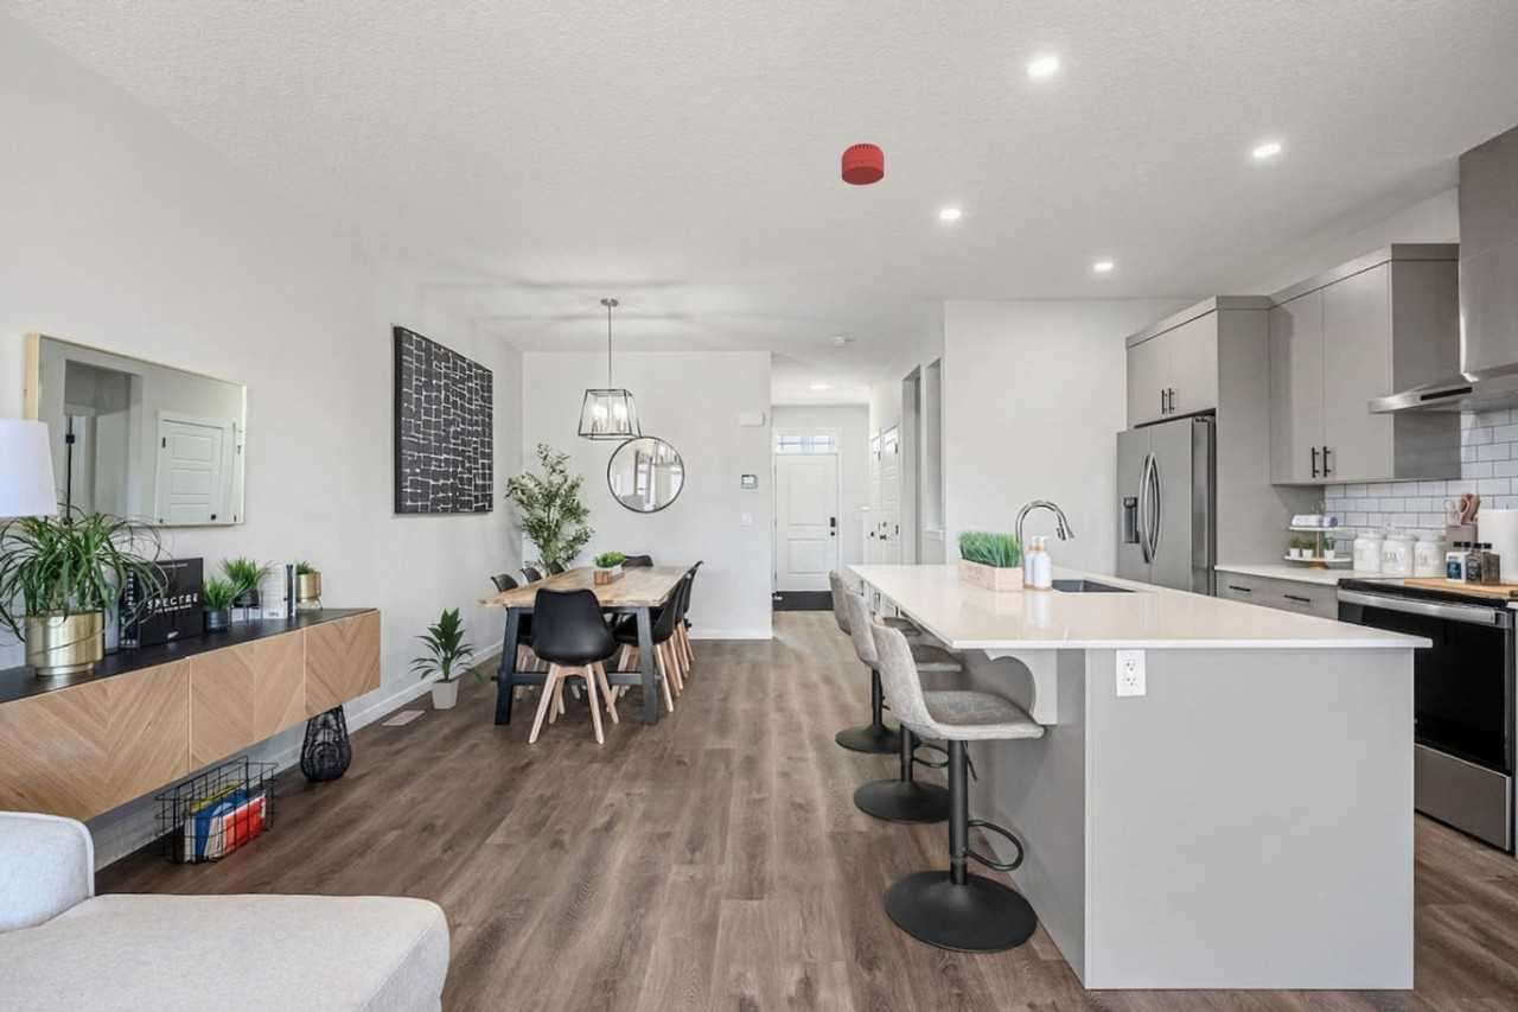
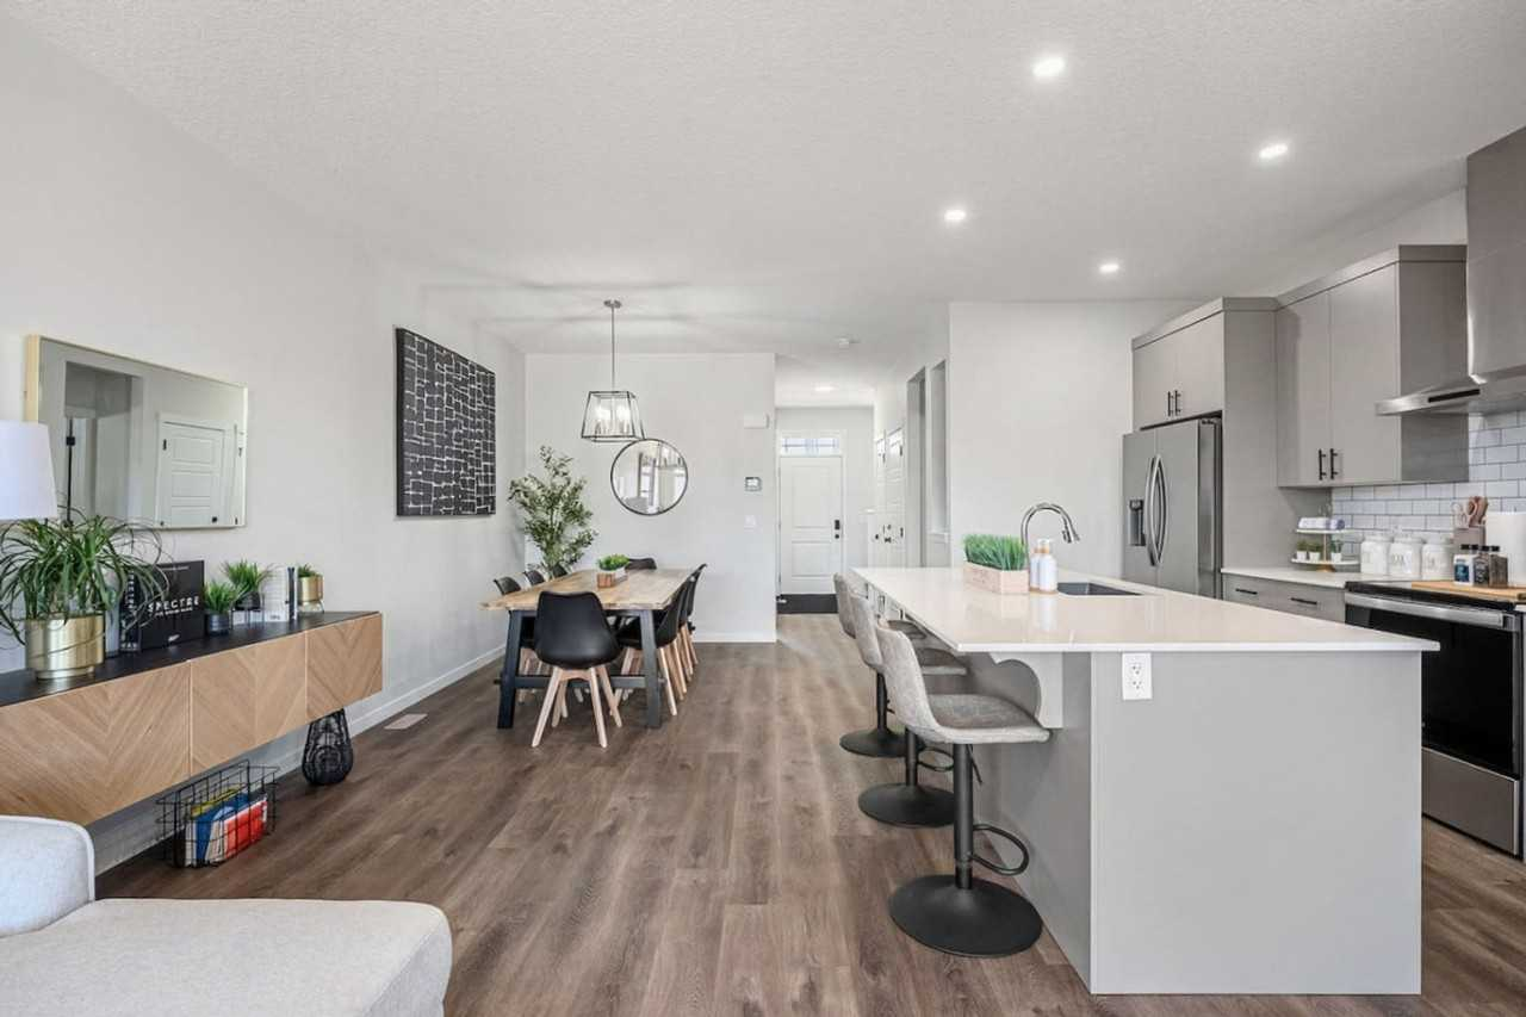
- indoor plant (447, 657)
- smoke detector (862, 163)
